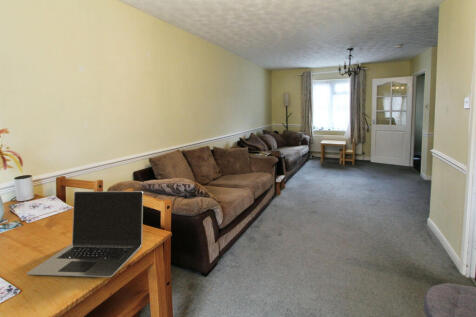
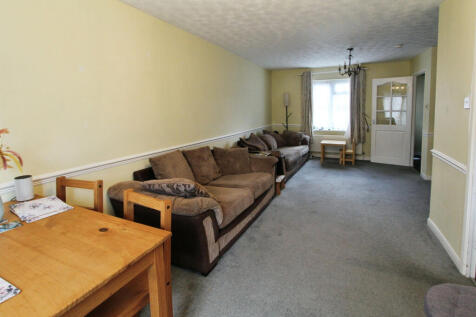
- laptop (90, 228)
